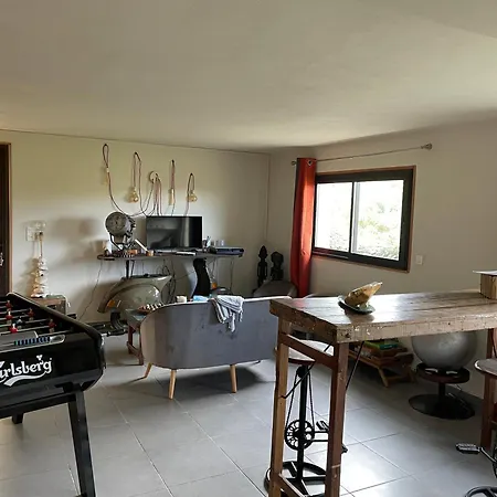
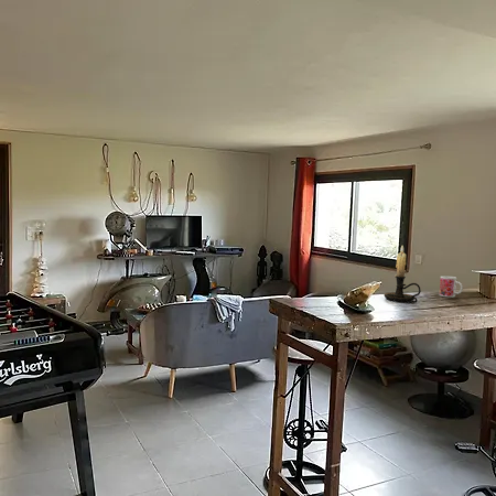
+ candle holder (403, 272)
+ mug (451, 287)
